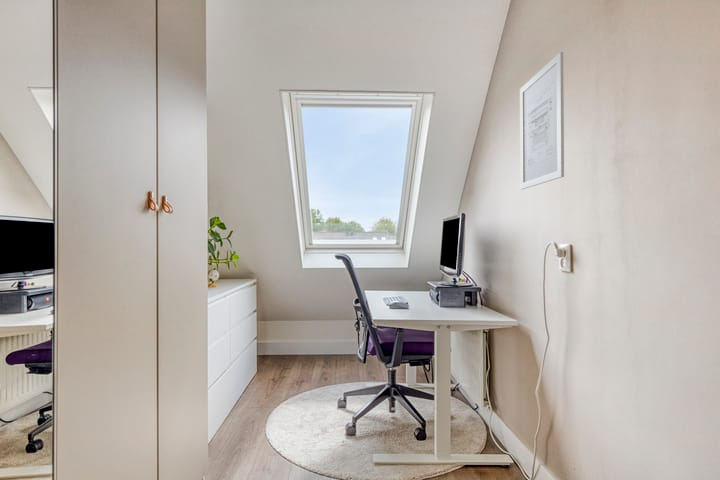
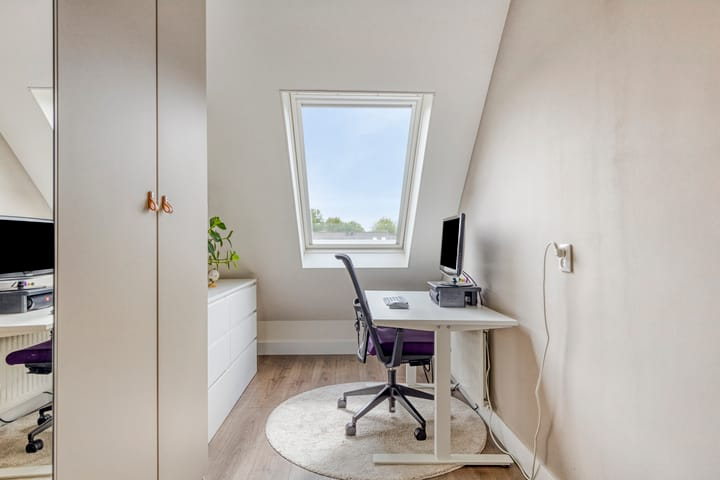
- wall art (539, 128)
